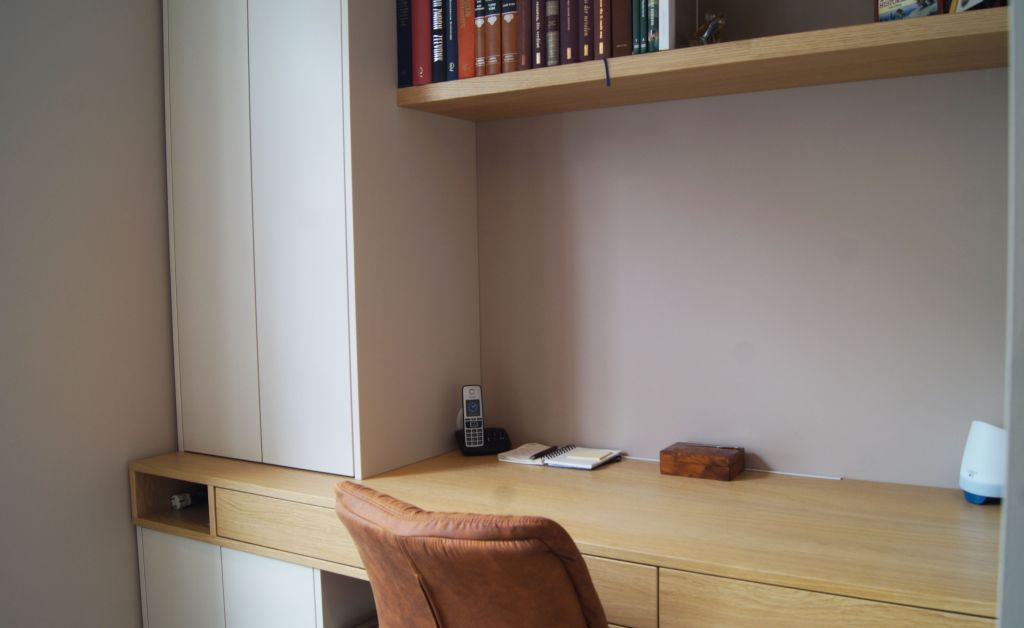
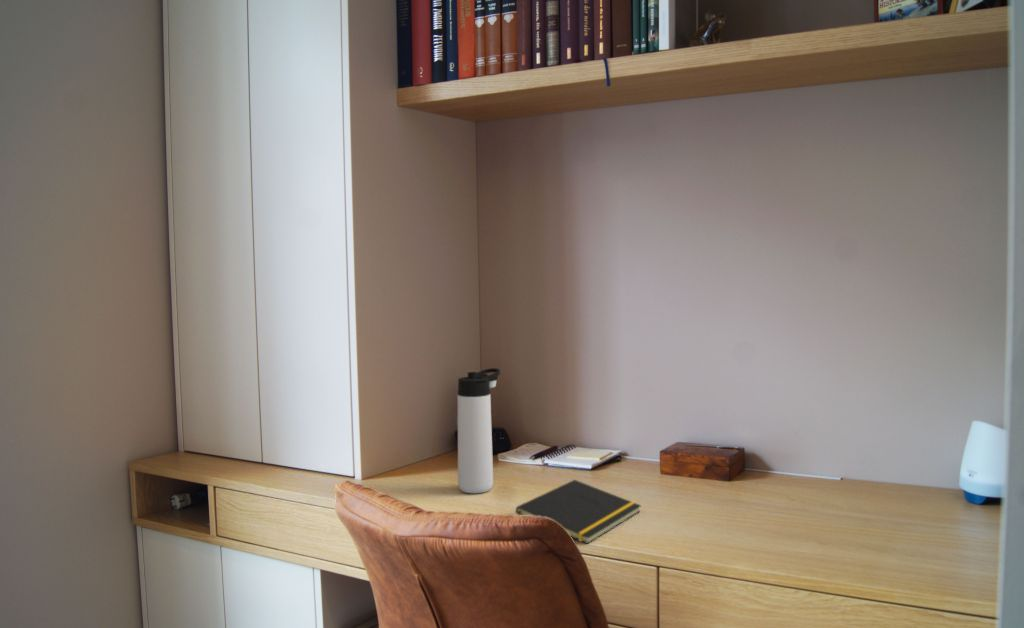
+ thermos bottle (480, 429)
+ notepad (580, 509)
